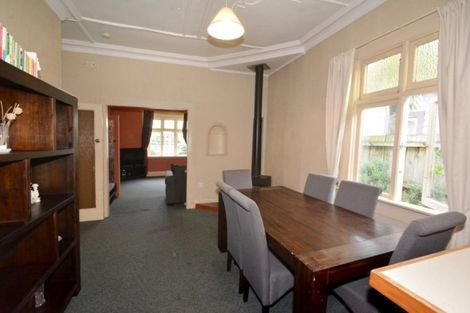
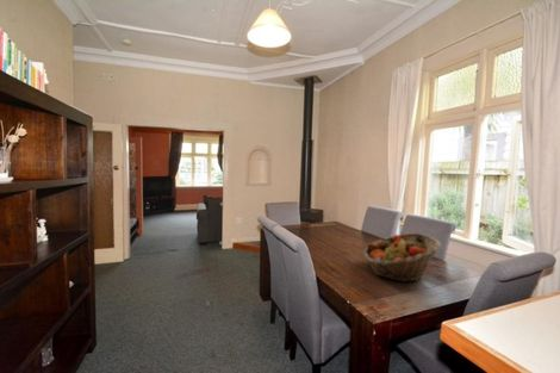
+ fruit basket (399, 253)
